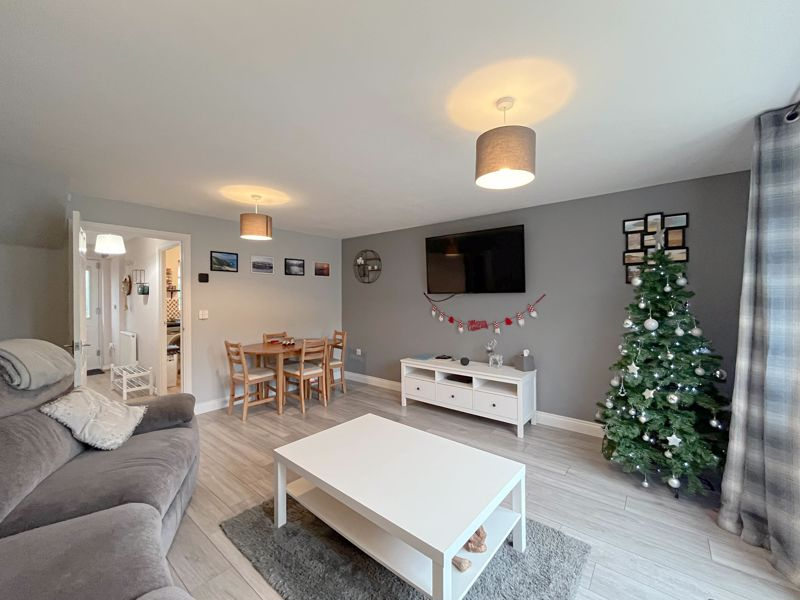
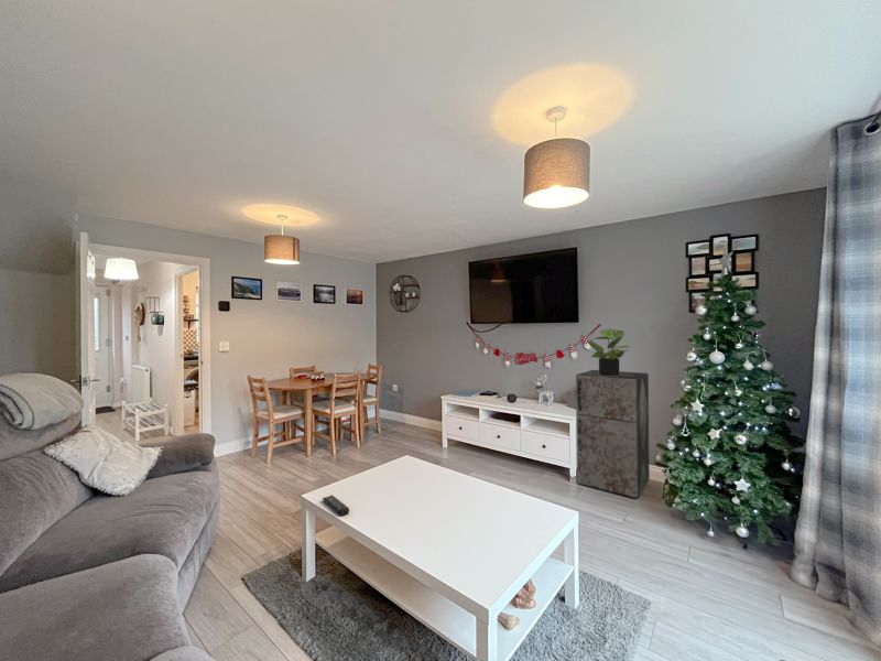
+ potted plant (612, 351)
+ storage cabinet (611, 427)
+ remote control (335, 503)
